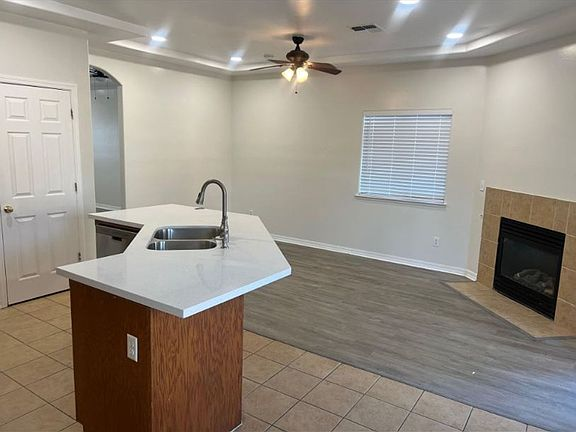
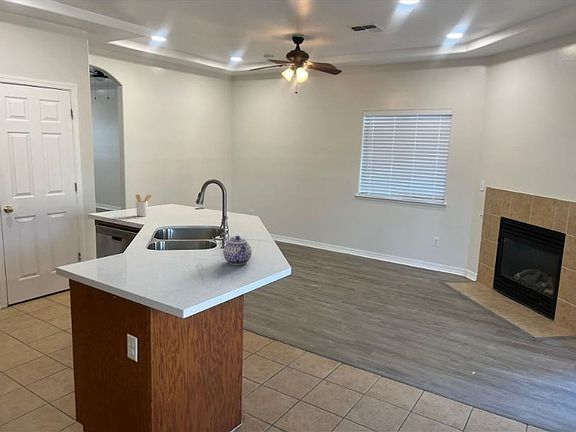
+ teapot (237, 249)
+ utensil holder (144, 204)
